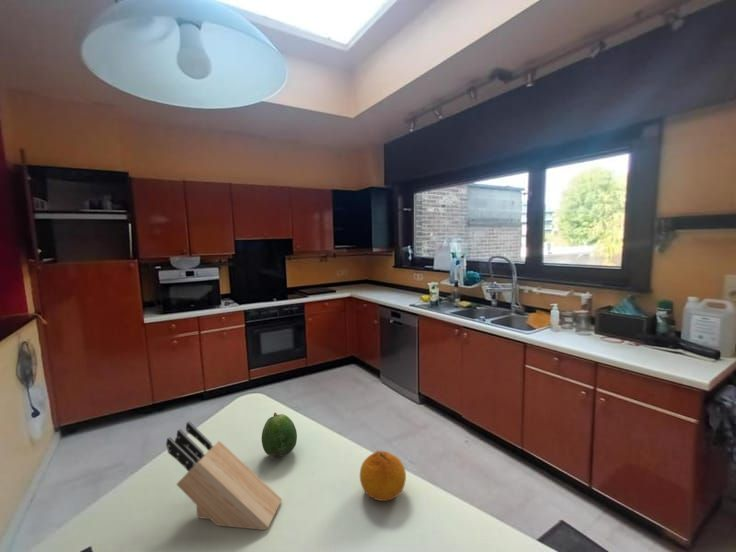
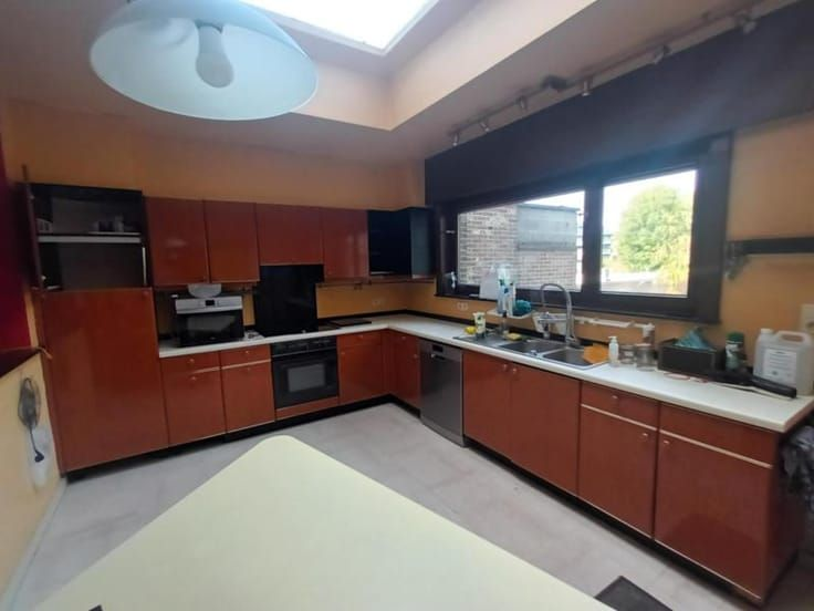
- fruit (279, 434)
- fruit (382, 473)
- knife block (222, 471)
